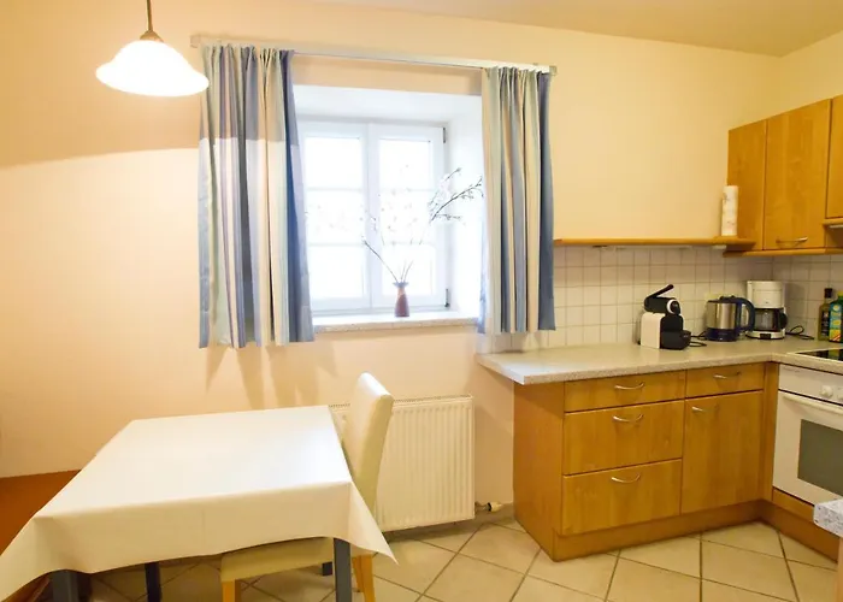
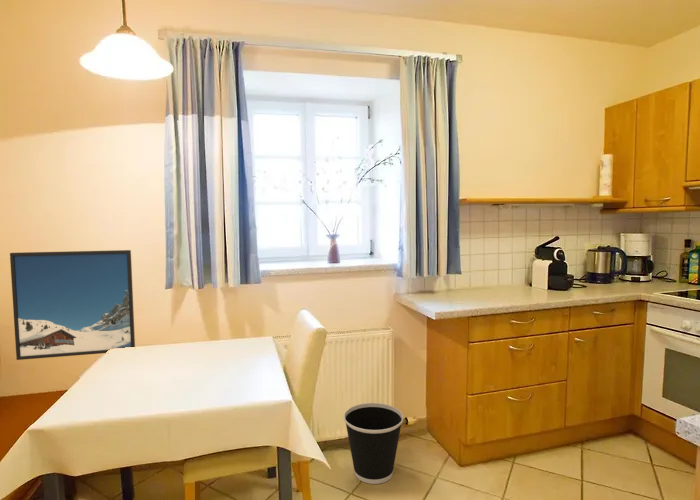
+ wastebasket (373, 444)
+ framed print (75, 303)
